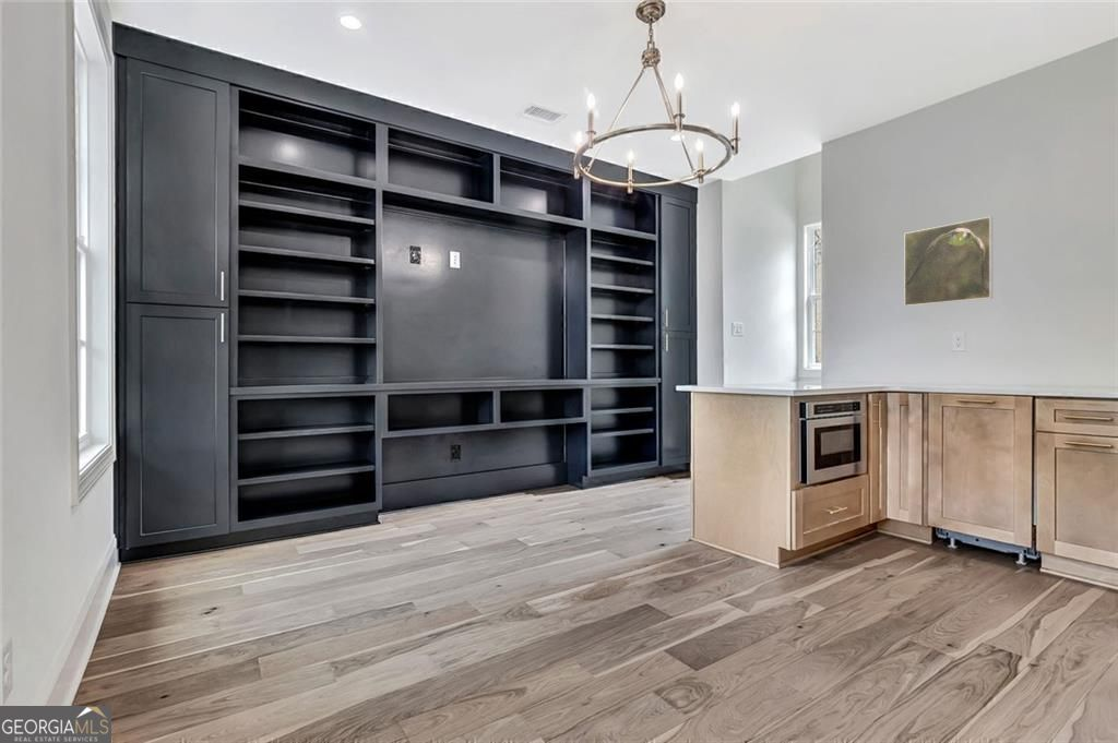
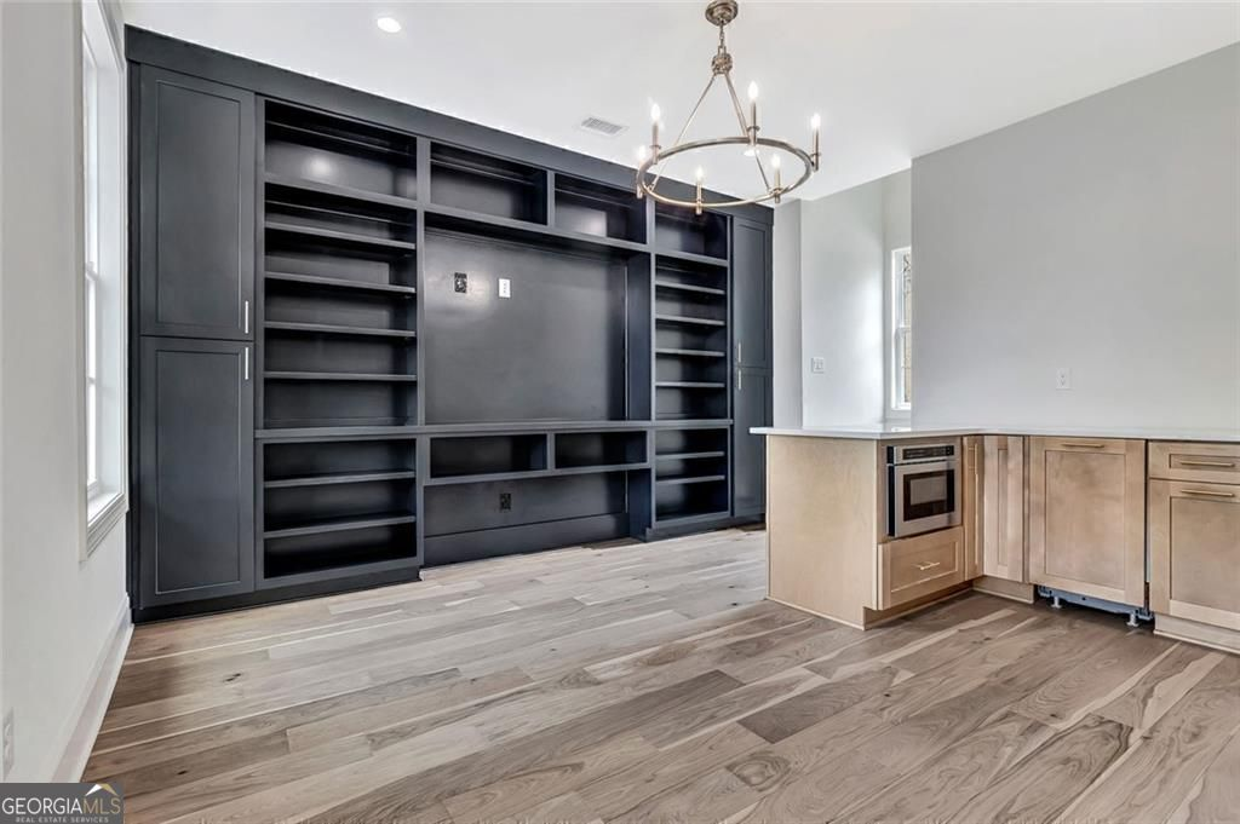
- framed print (945, 263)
